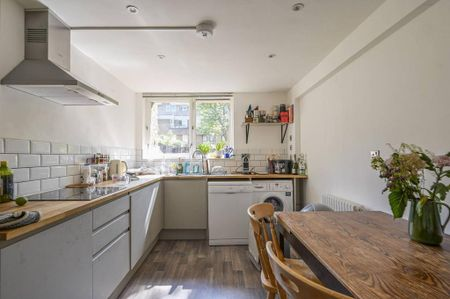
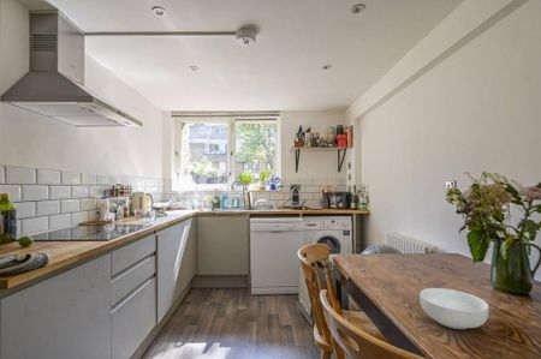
+ cereal bowl (452, 310)
